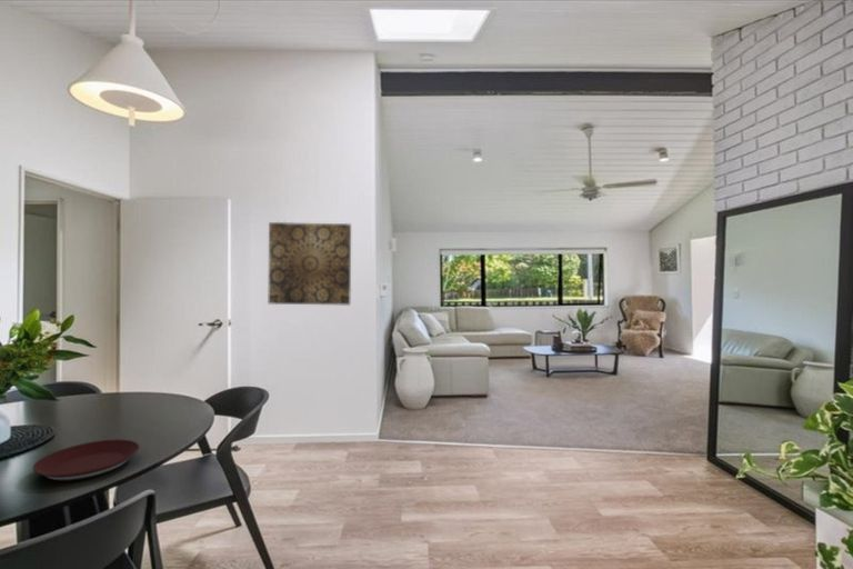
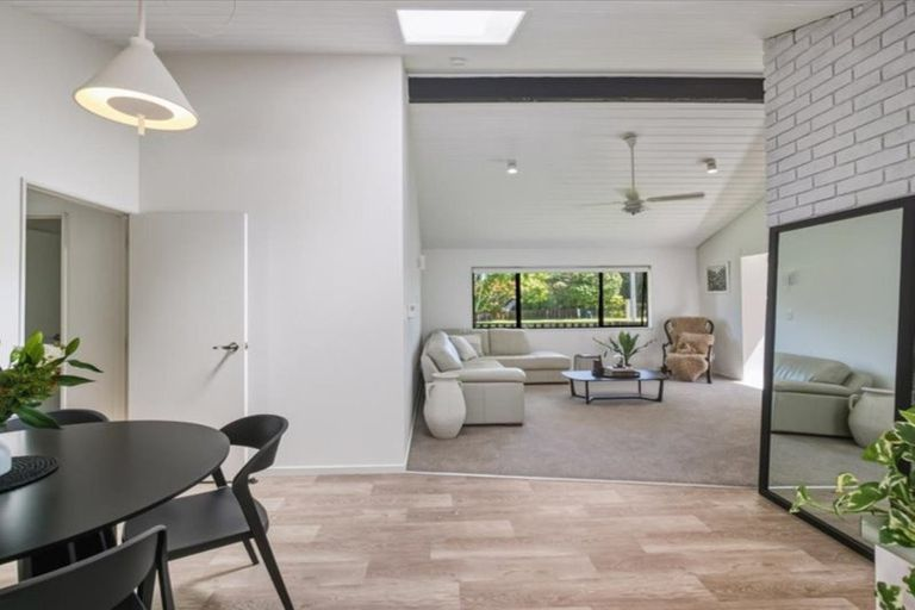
- wall art (310, 263)
- plate (89, 460)
